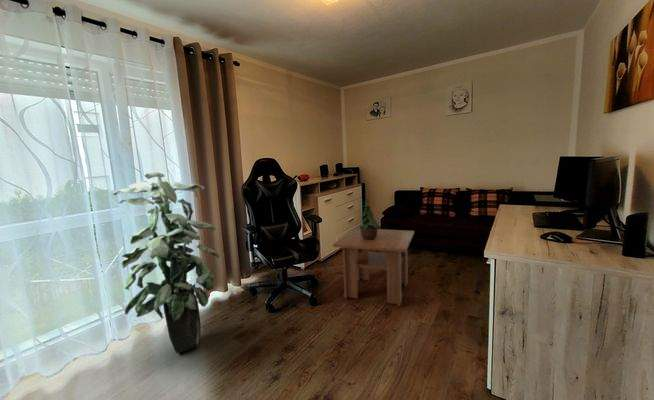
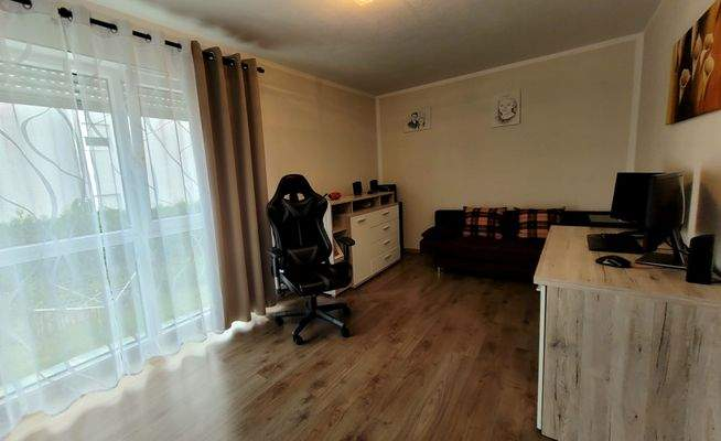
- indoor plant (169, 261)
- potted plant (368, 218)
- coffee table (376, 263)
